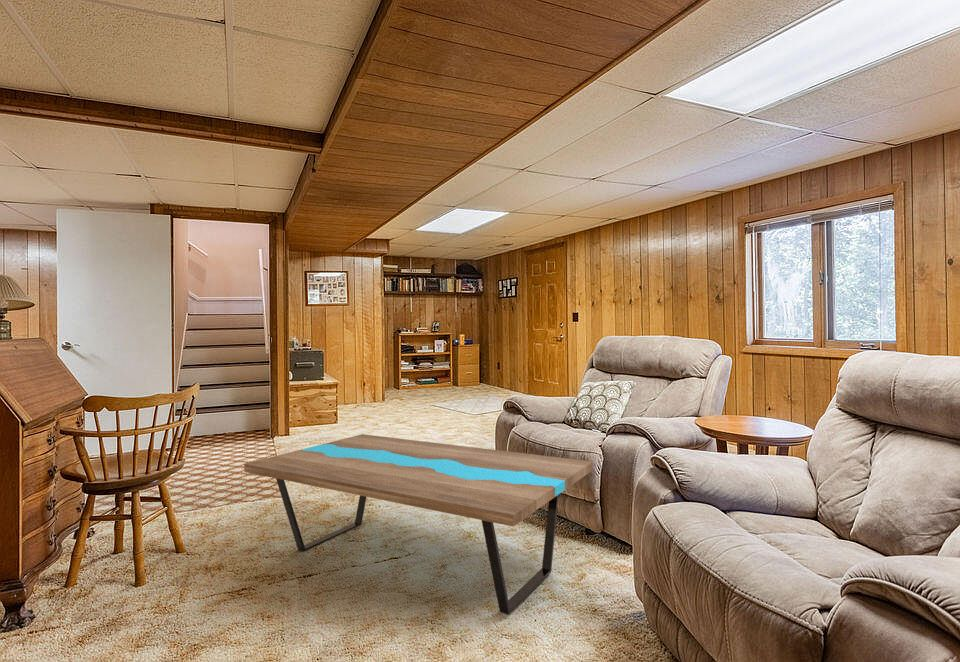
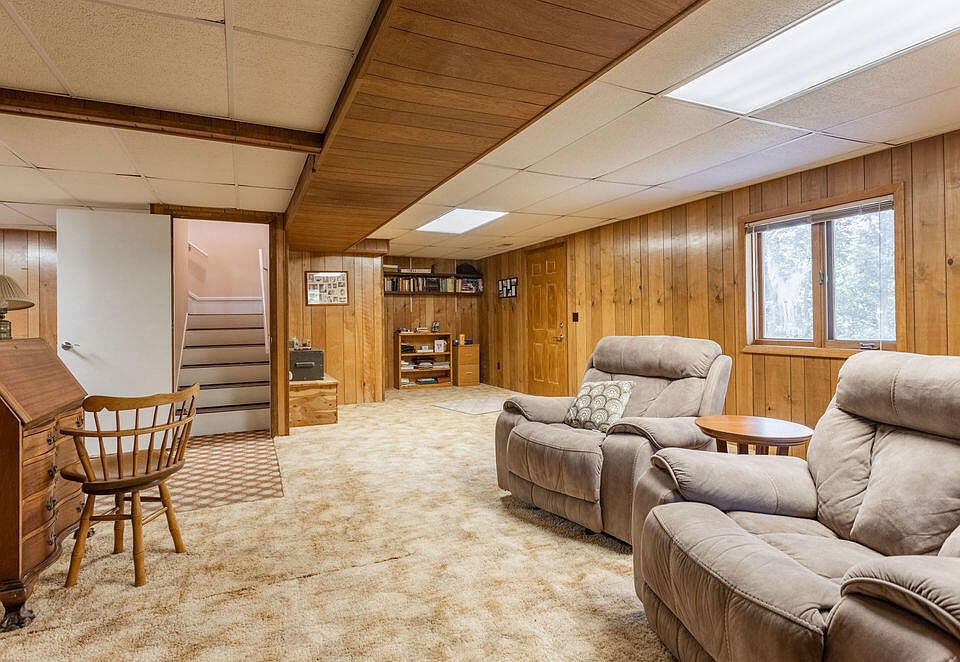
- coffee table (419, 507)
